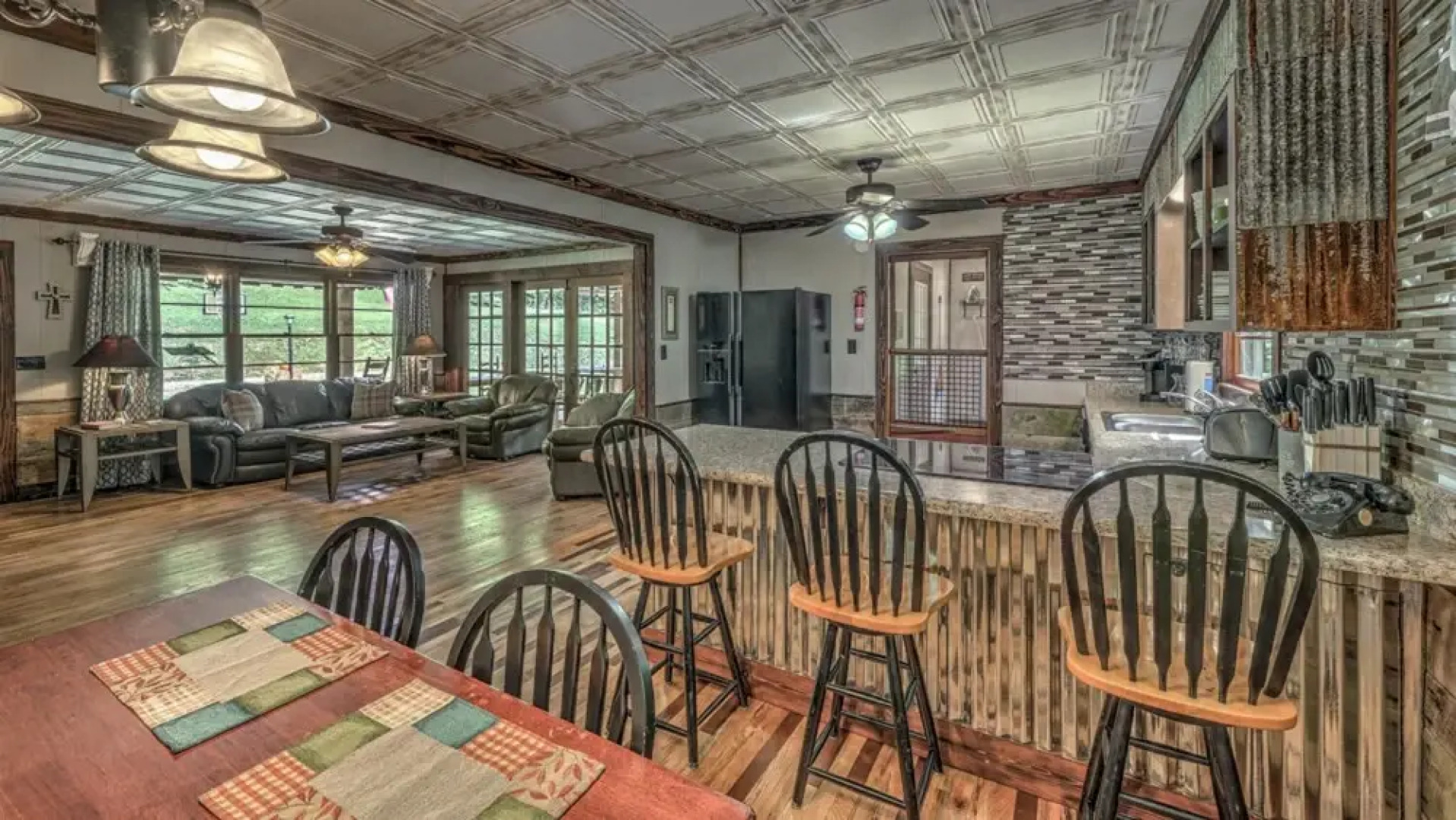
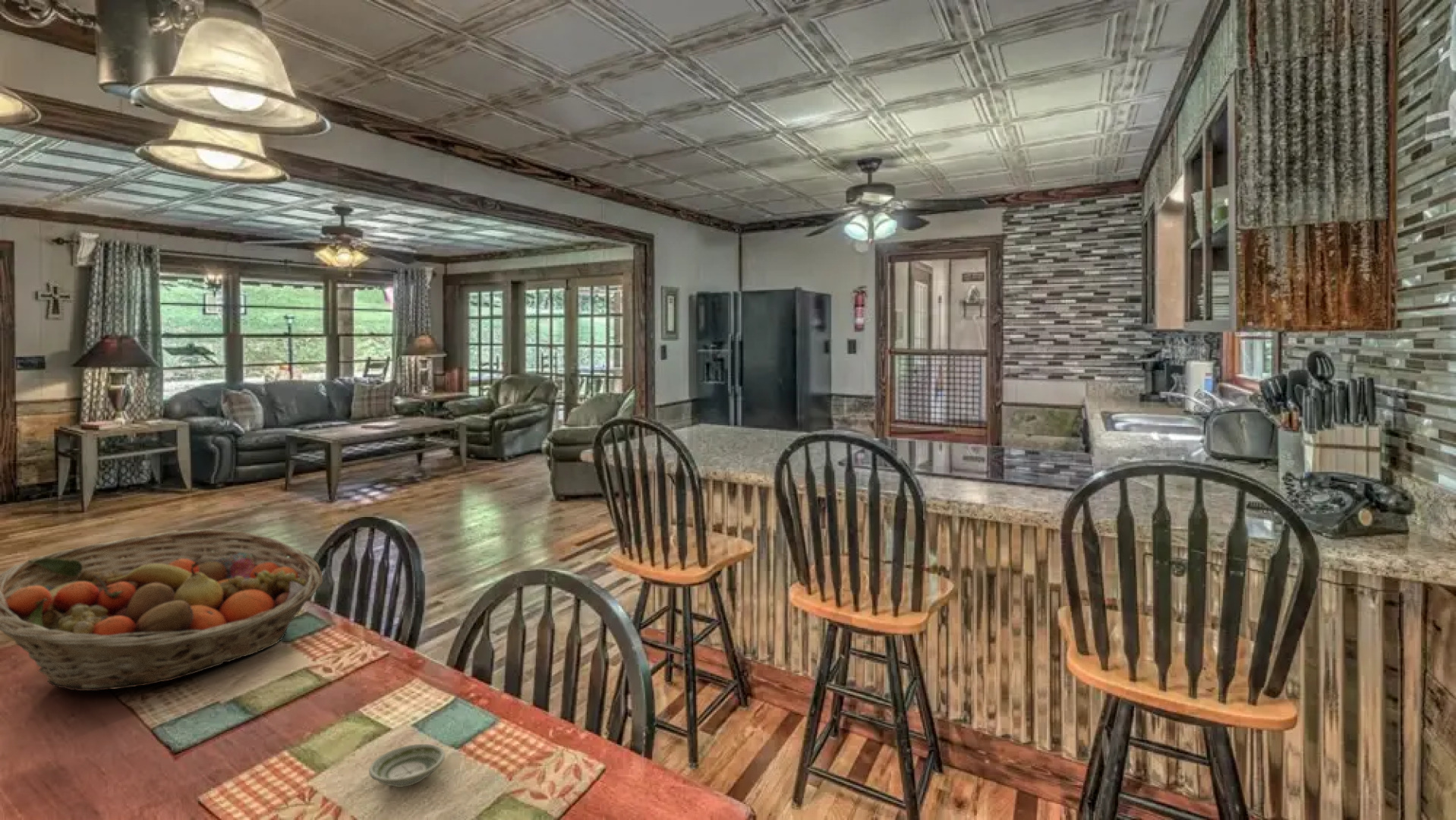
+ saucer (408, 768)
+ fruit basket (174, 599)
